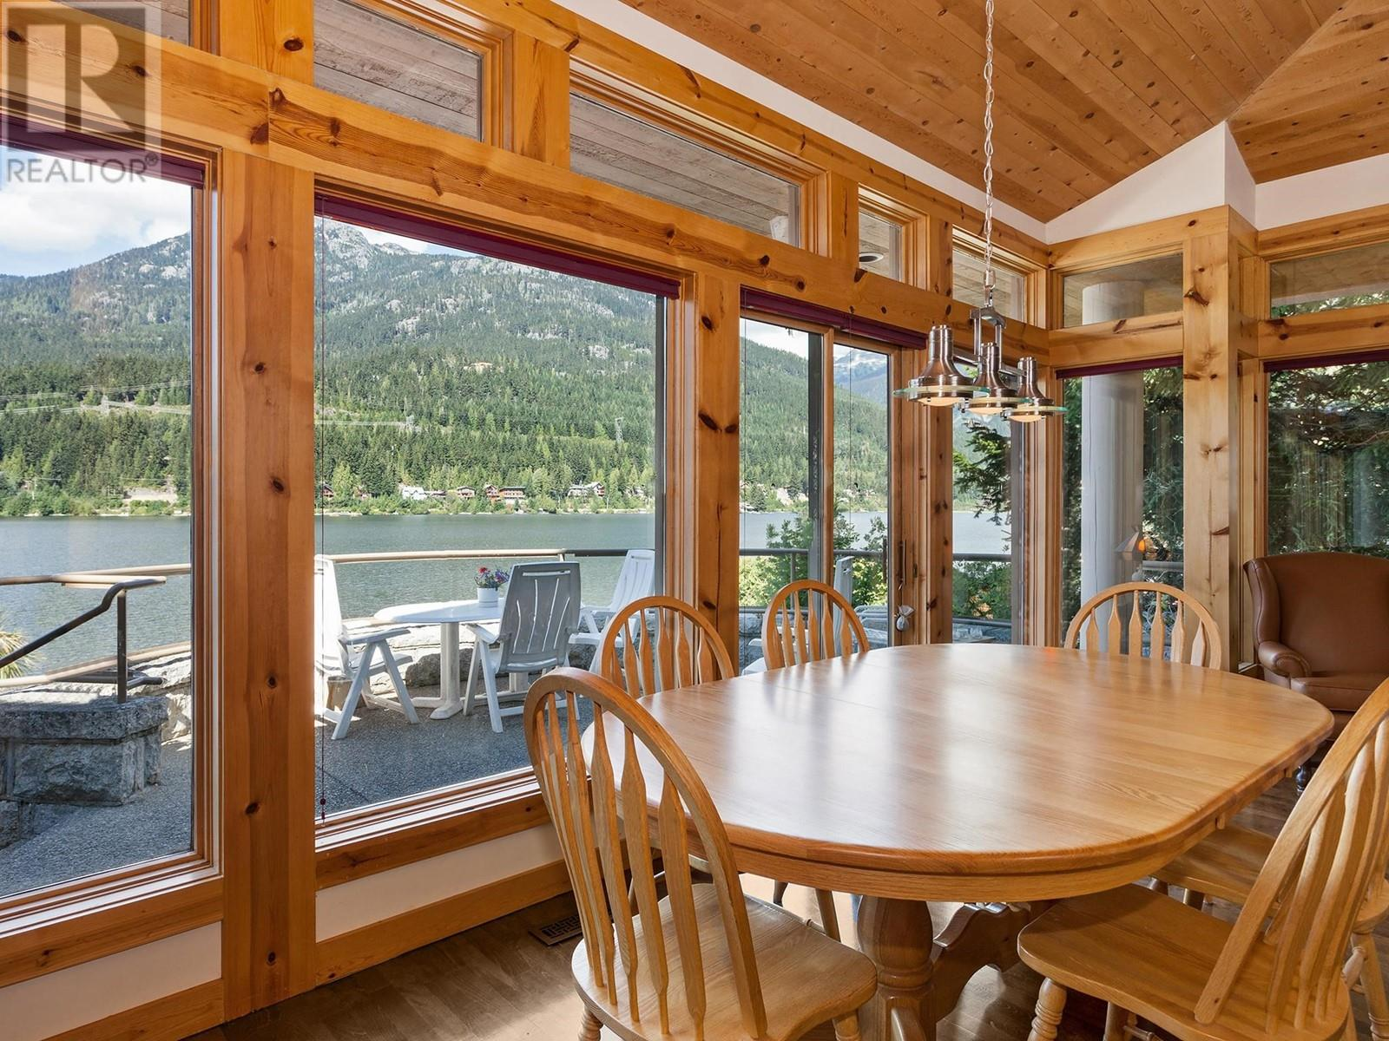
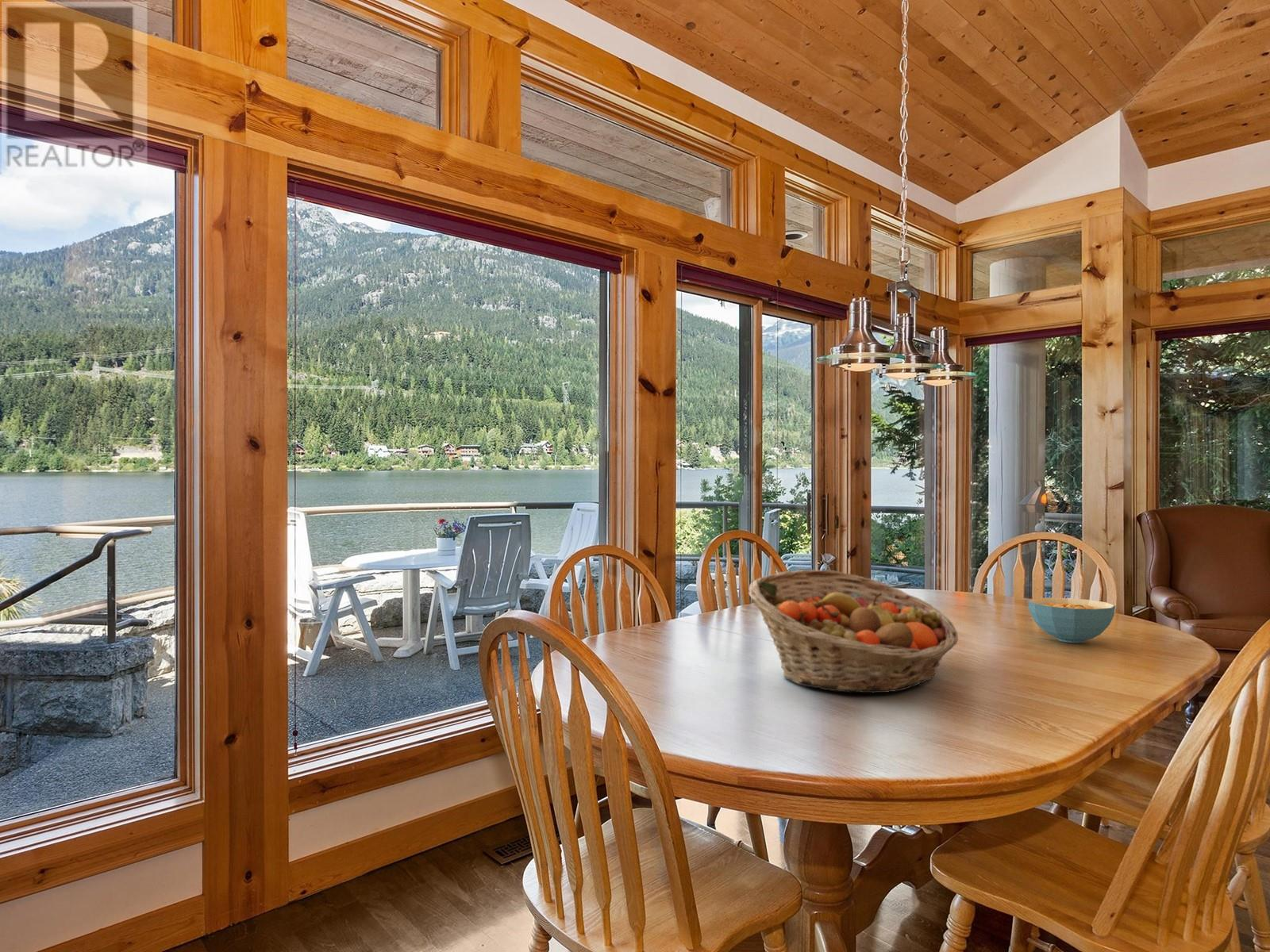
+ fruit basket (852, 625)
+ cereal bowl (1071, 621)
